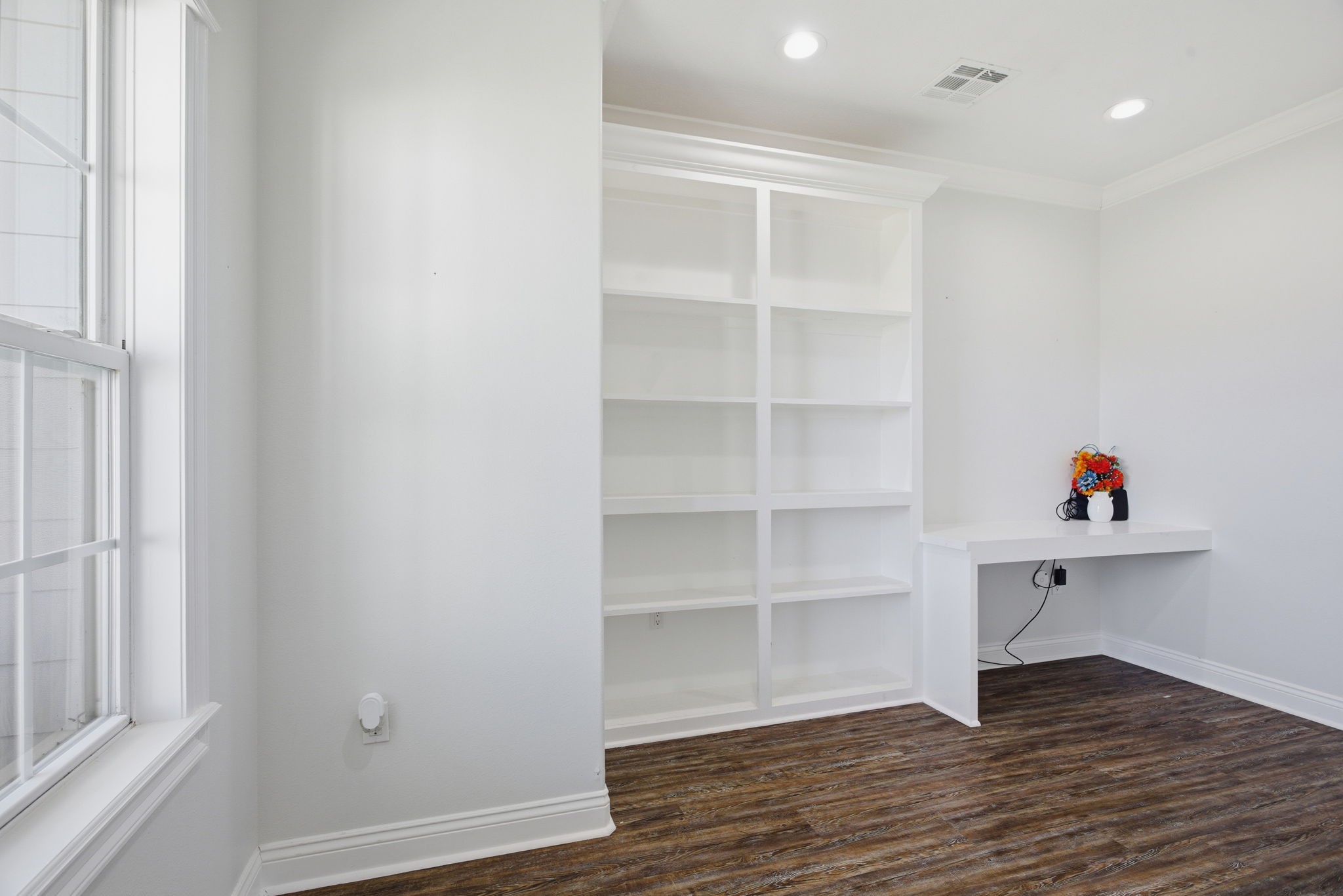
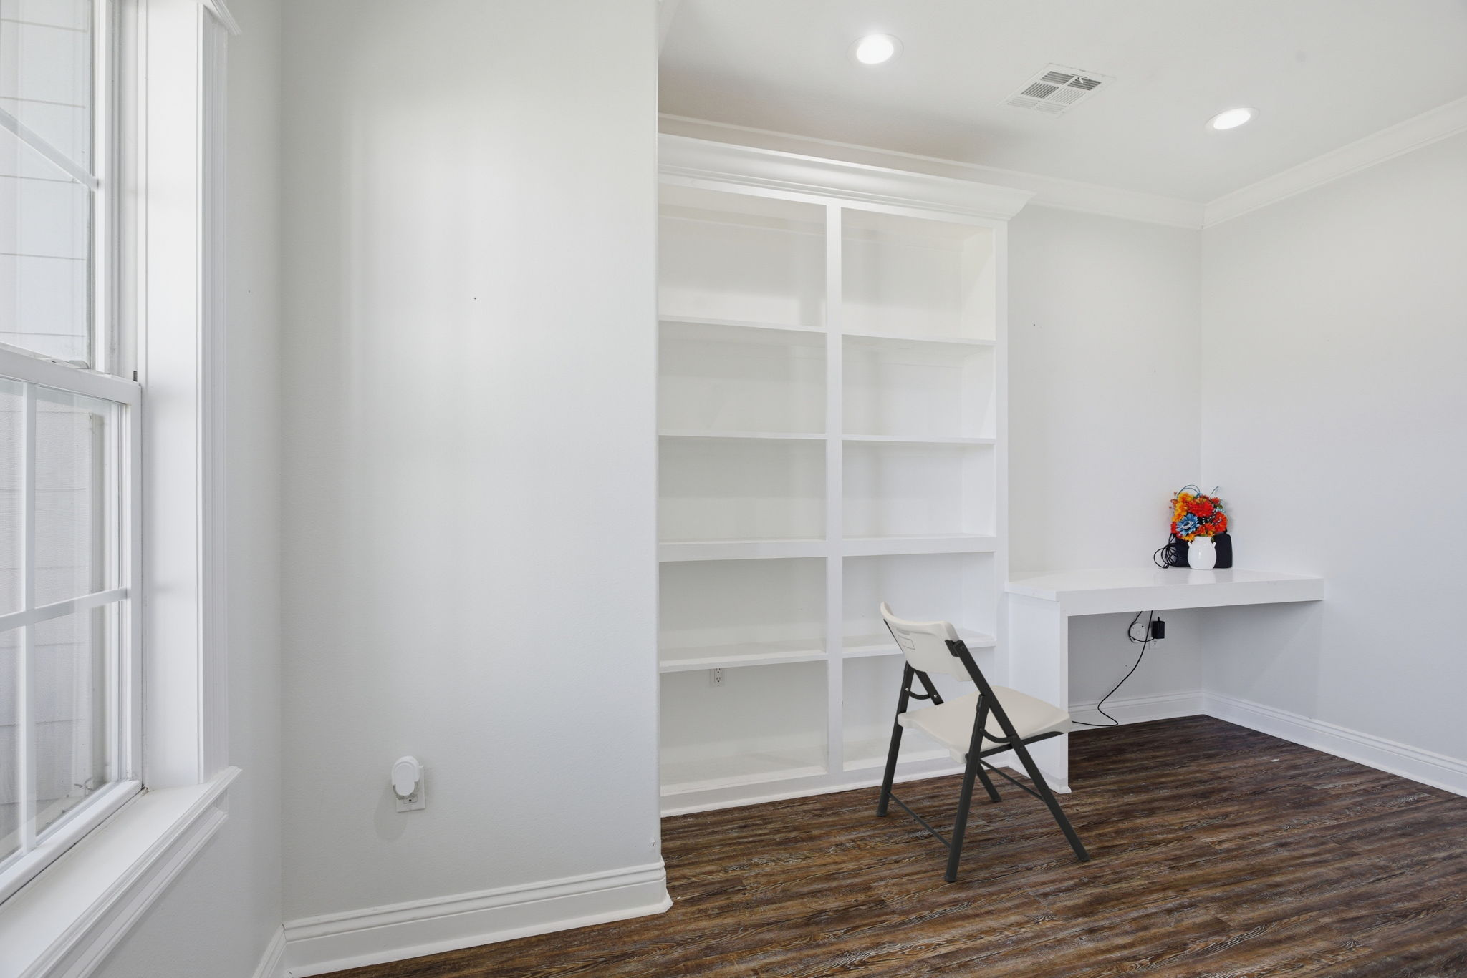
+ chair (972, 721)
